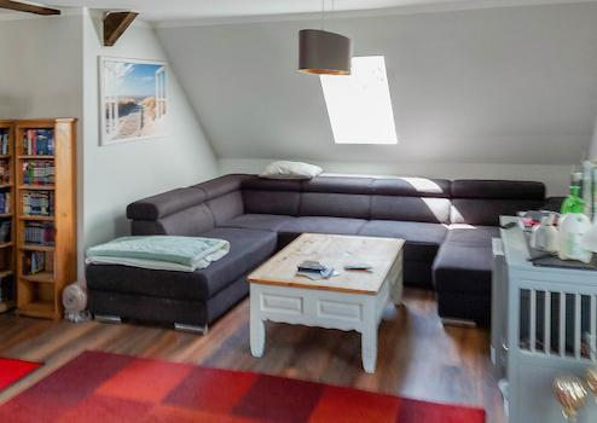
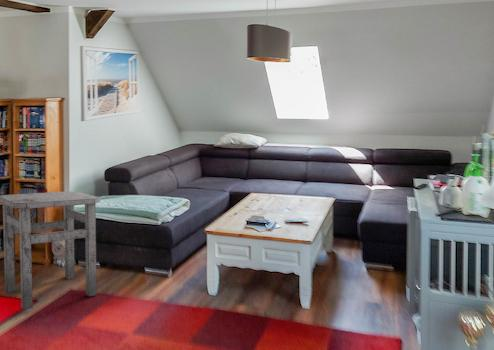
+ side table (49, 241)
